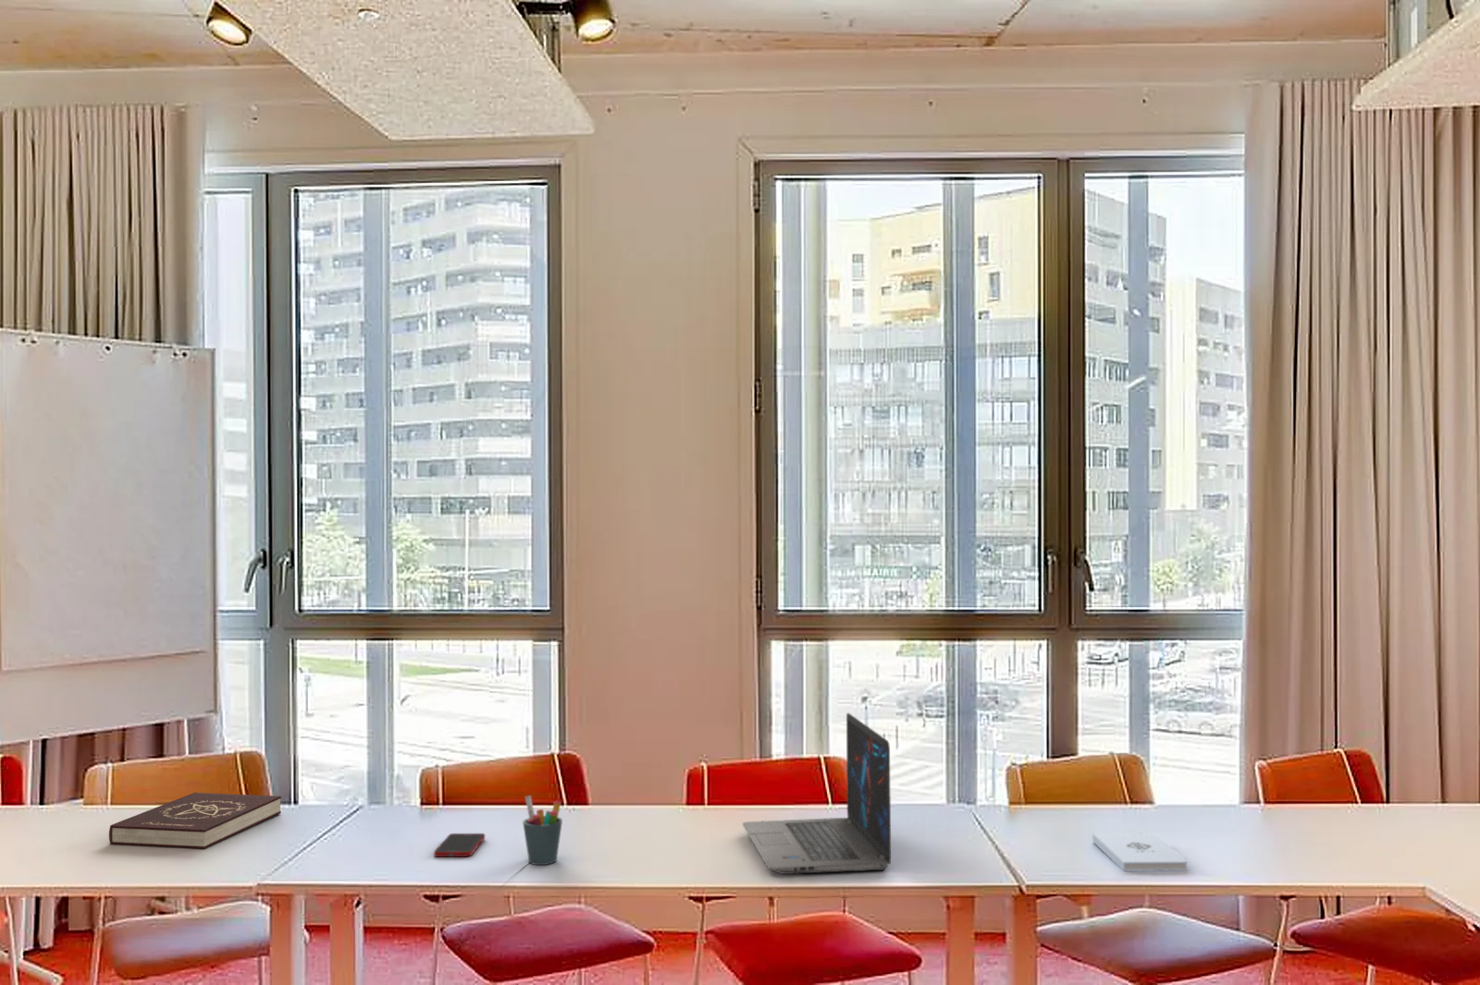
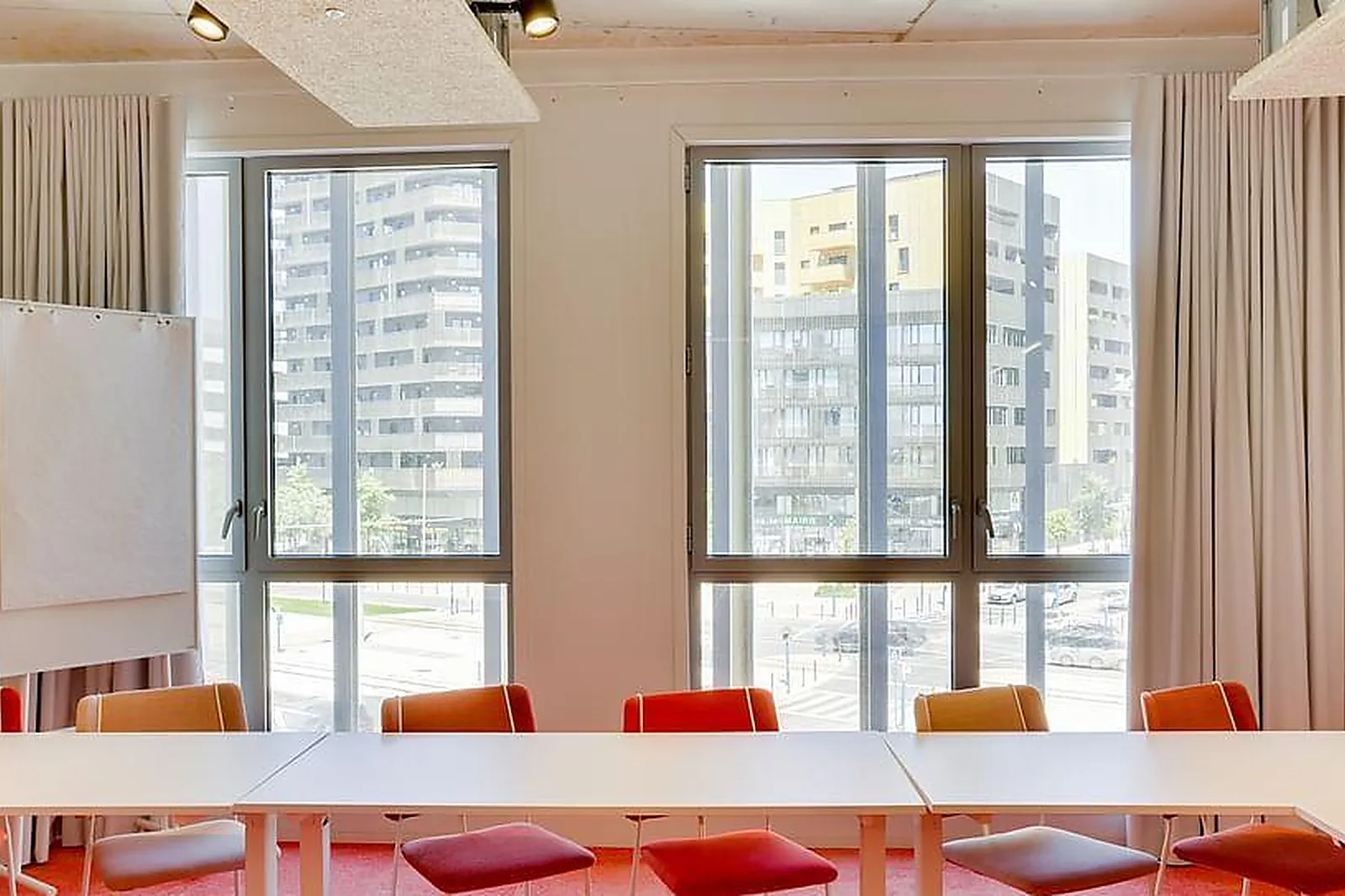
- cell phone (460, 844)
- pen holder (542, 830)
- laptop (812, 819)
- book (198, 819)
- notepad (1139, 851)
